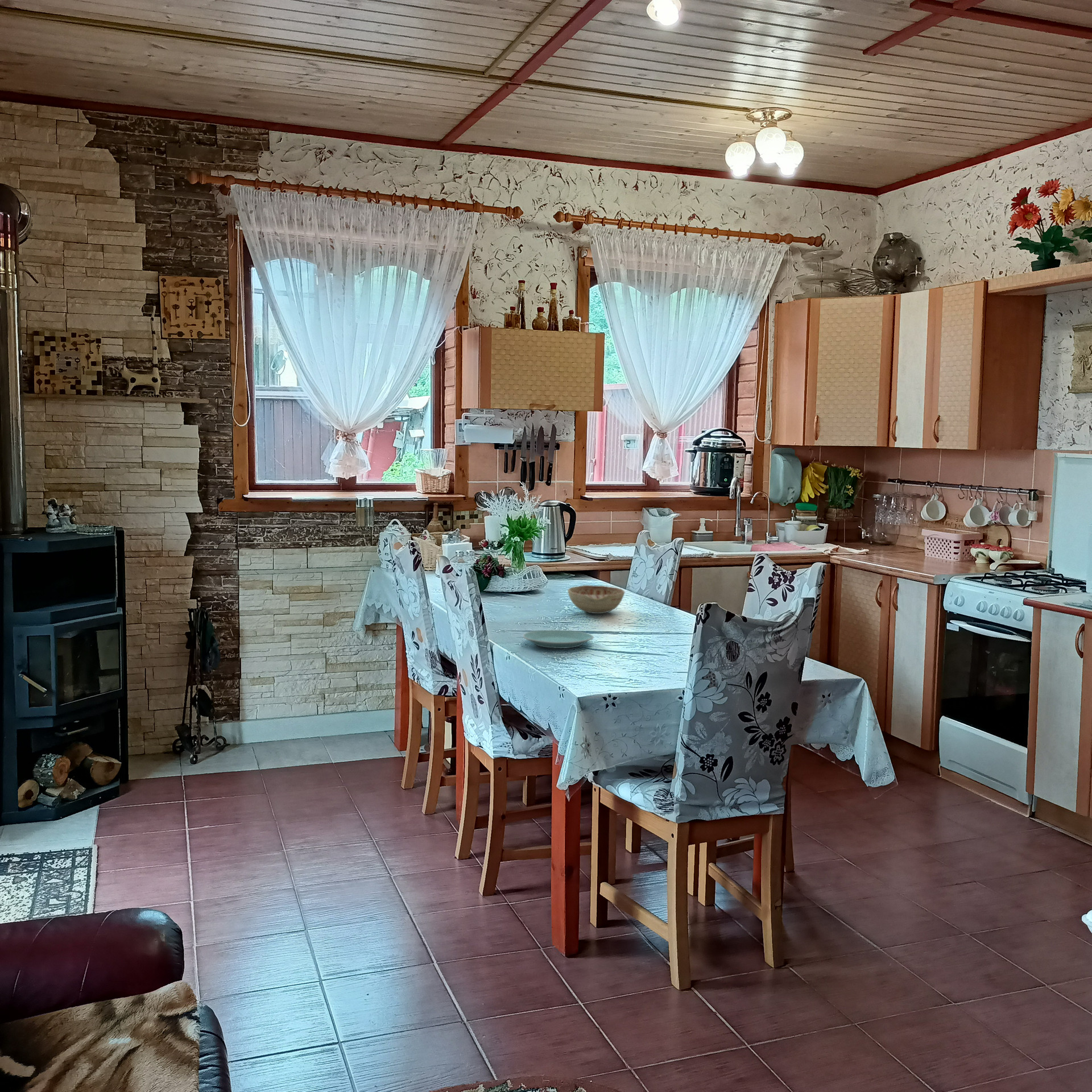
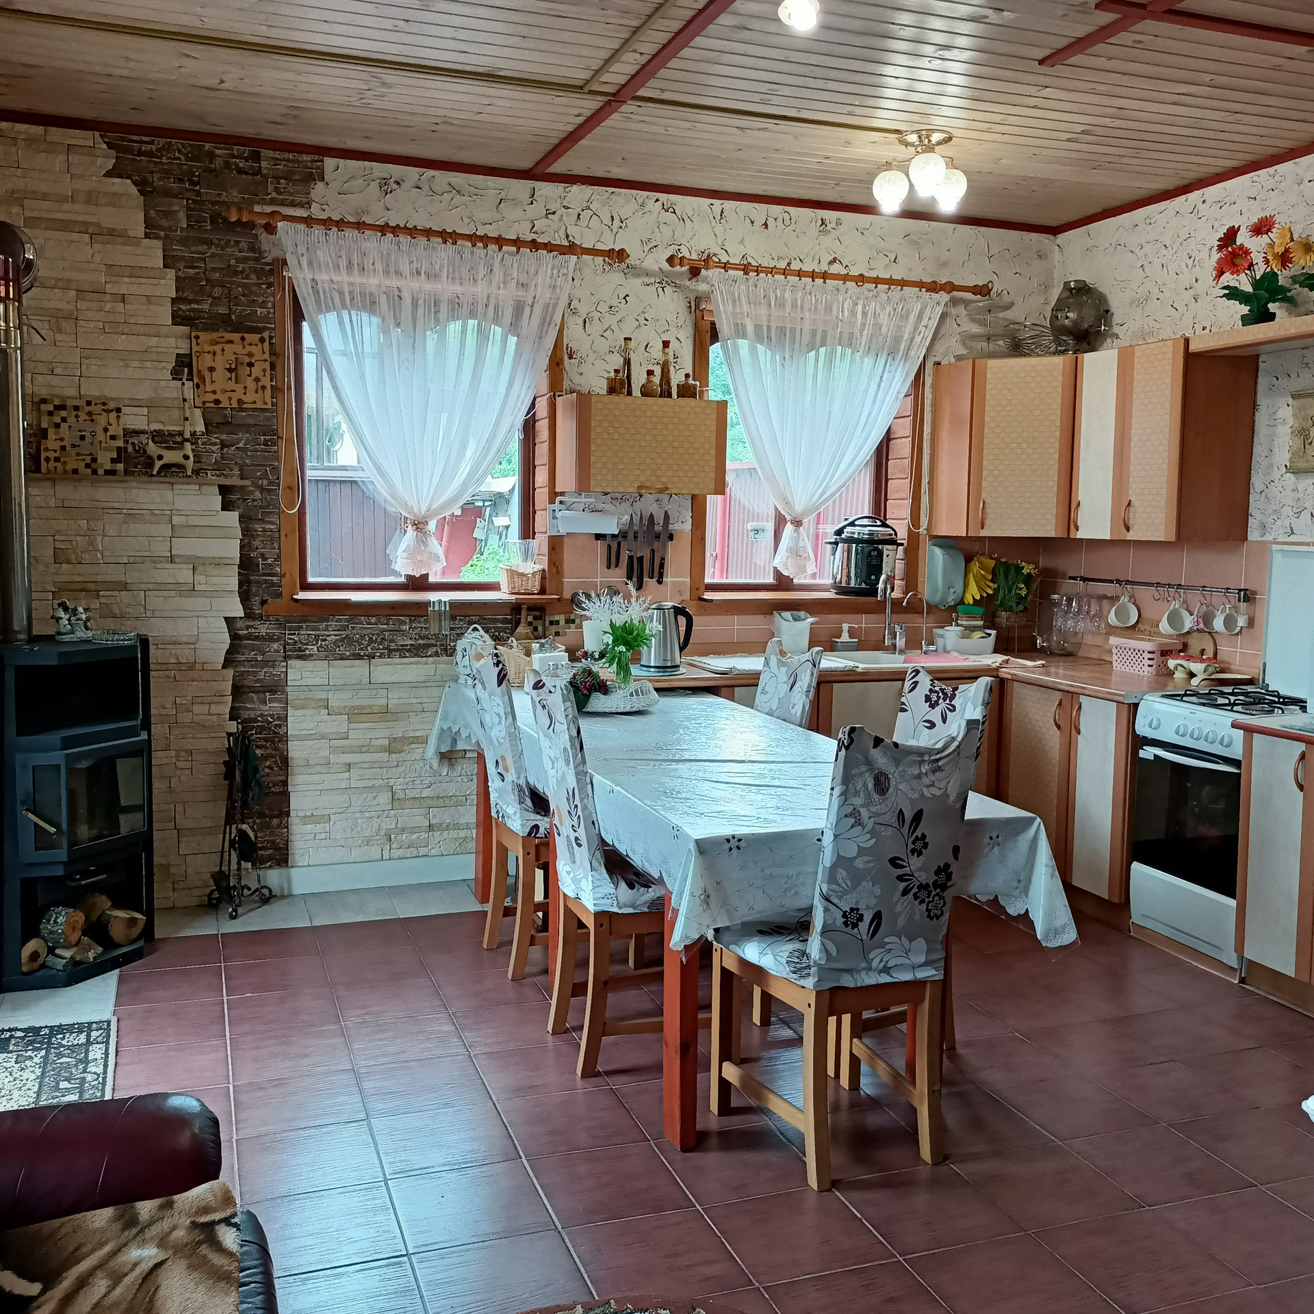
- decorative bowl (595, 600)
- plate (558, 639)
